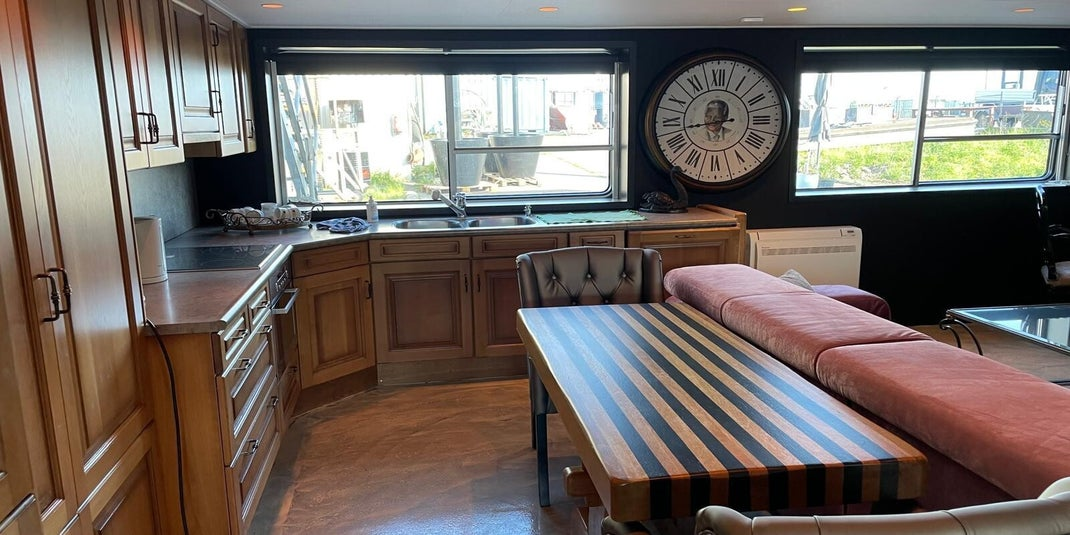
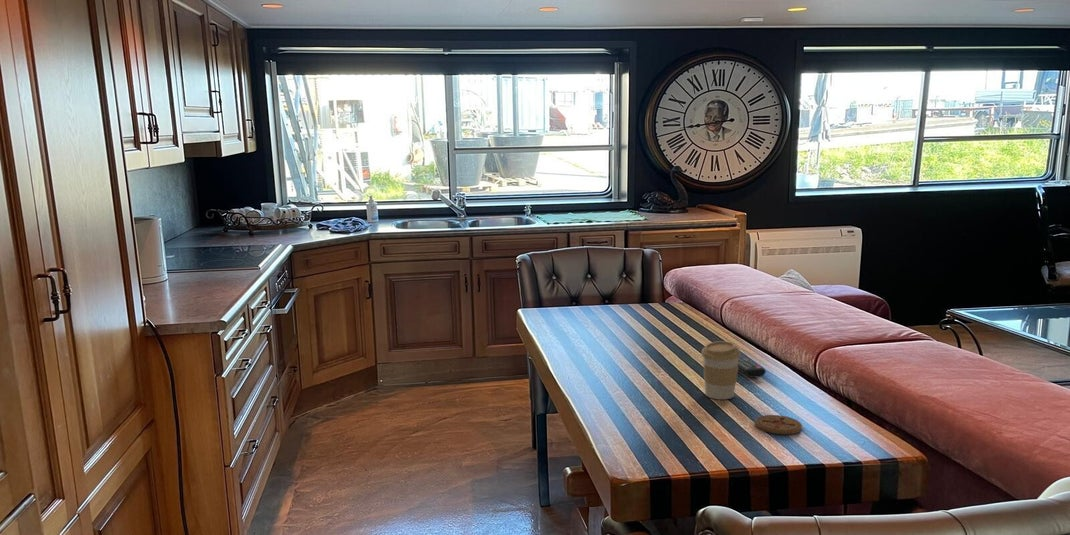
+ coffee cup (720, 369)
+ coaster (778, 424)
+ remote control (738, 361)
